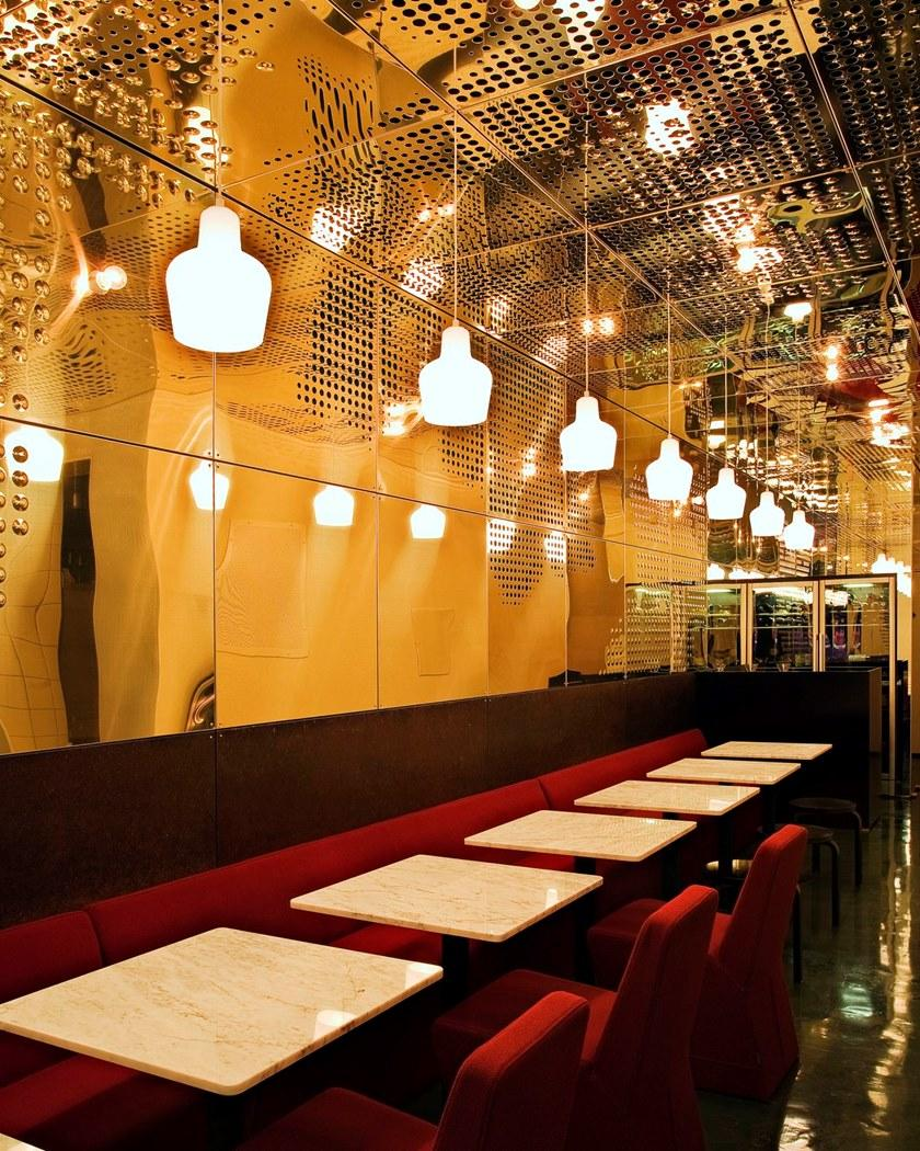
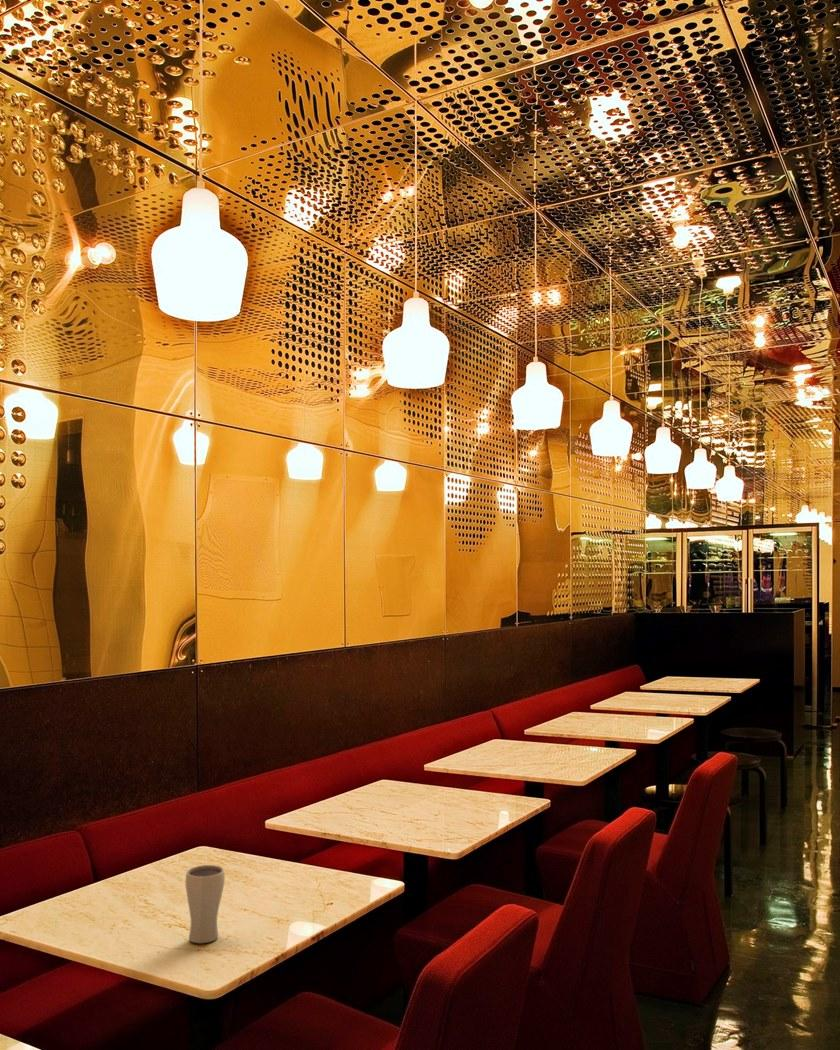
+ drinking glass (204, 904)
